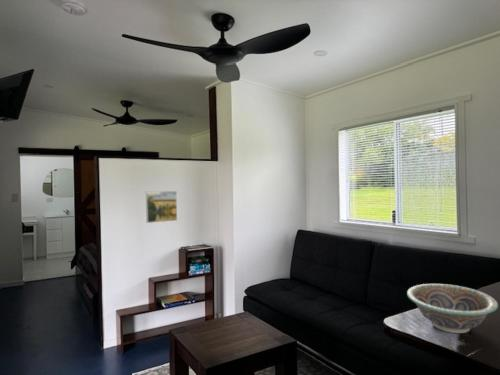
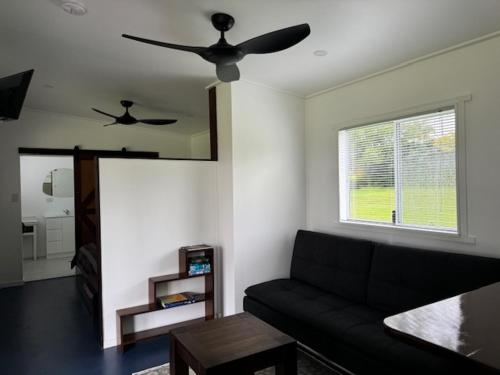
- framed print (161, 206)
- decorative bowl (450, 310)
